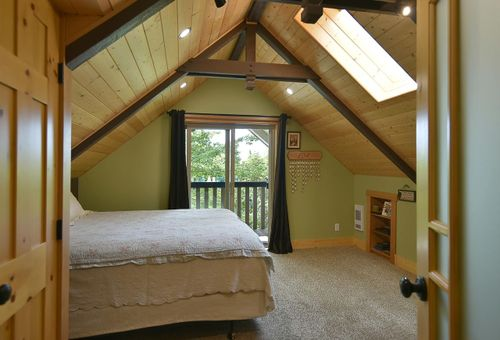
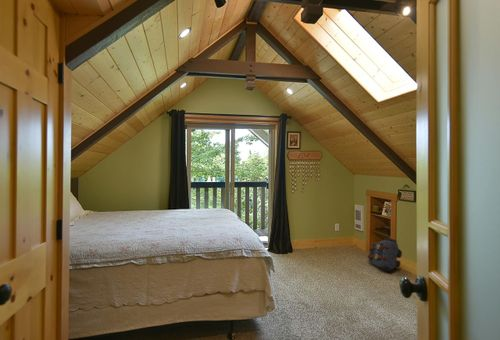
+ backpack (384, 251)
